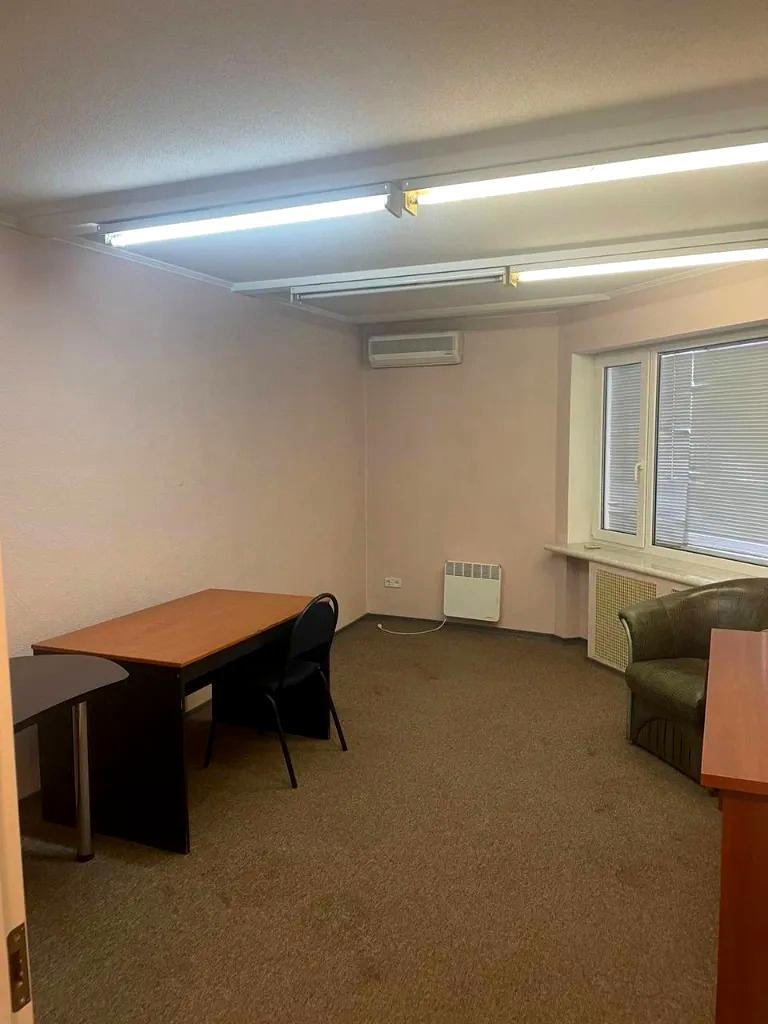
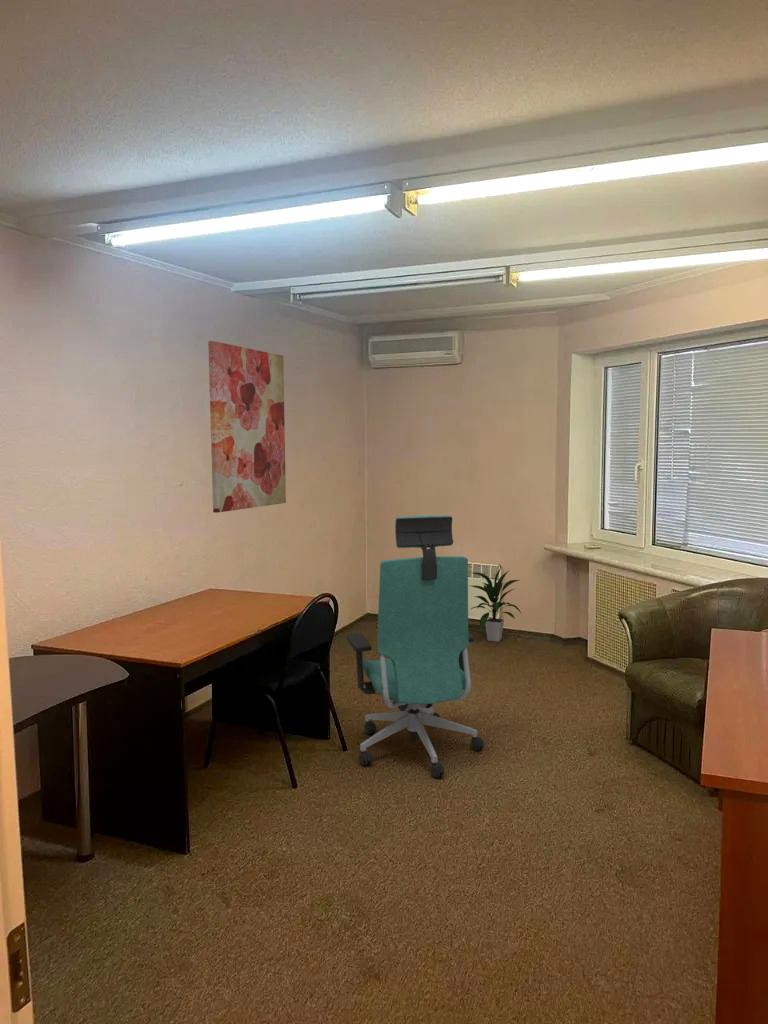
+ wall art (250, 429)
+ indoor plant (492, 603)
+ chair (417, 633)
